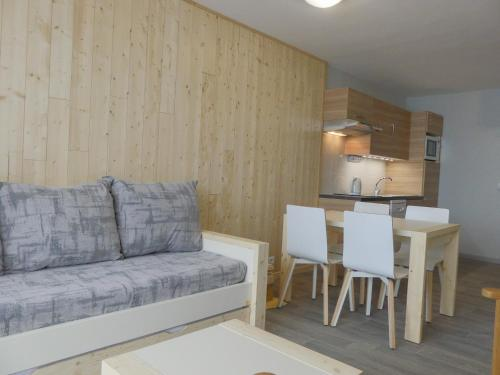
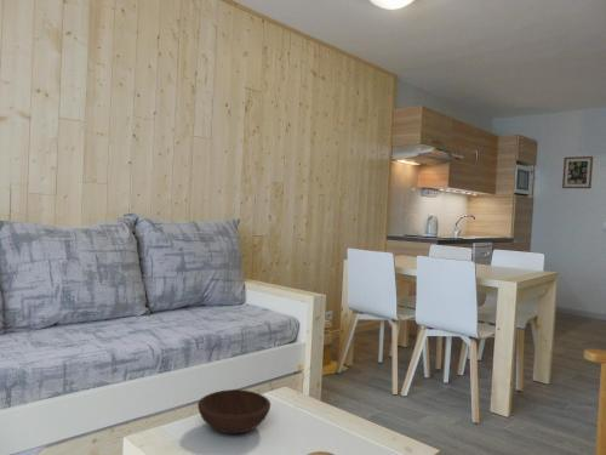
+ bowl (234, 415)
+ wall art (577, 172)
